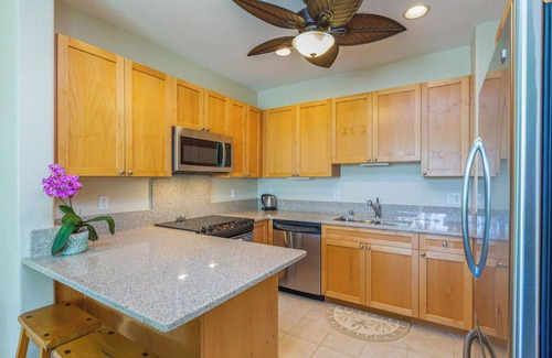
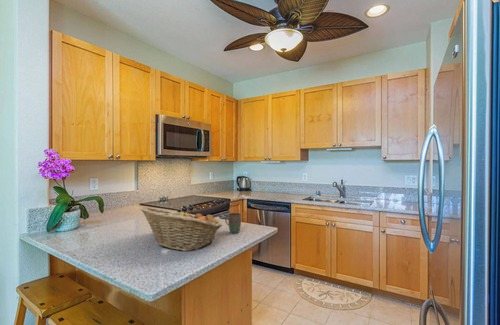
+ mug (232, 222)
+ fruit basket (181, 223)
